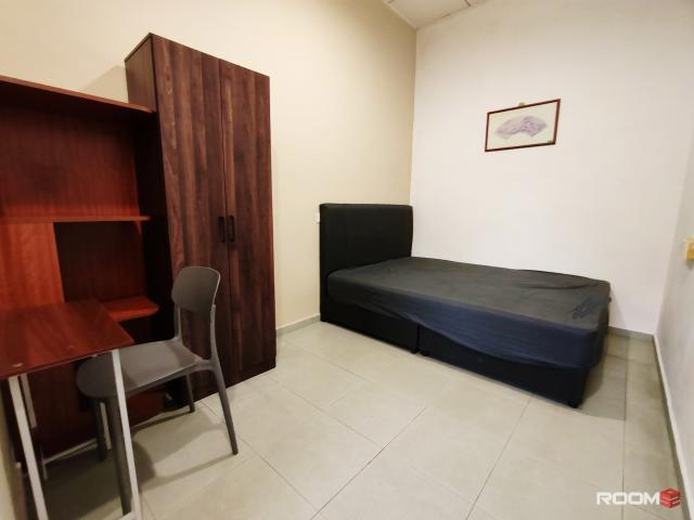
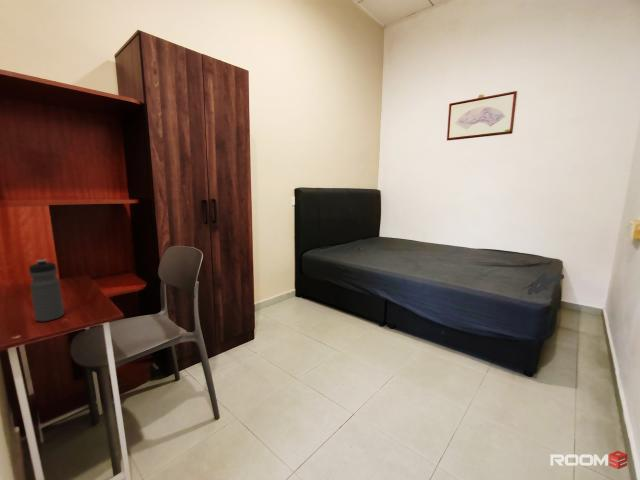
+ water bottle (46, 289)
